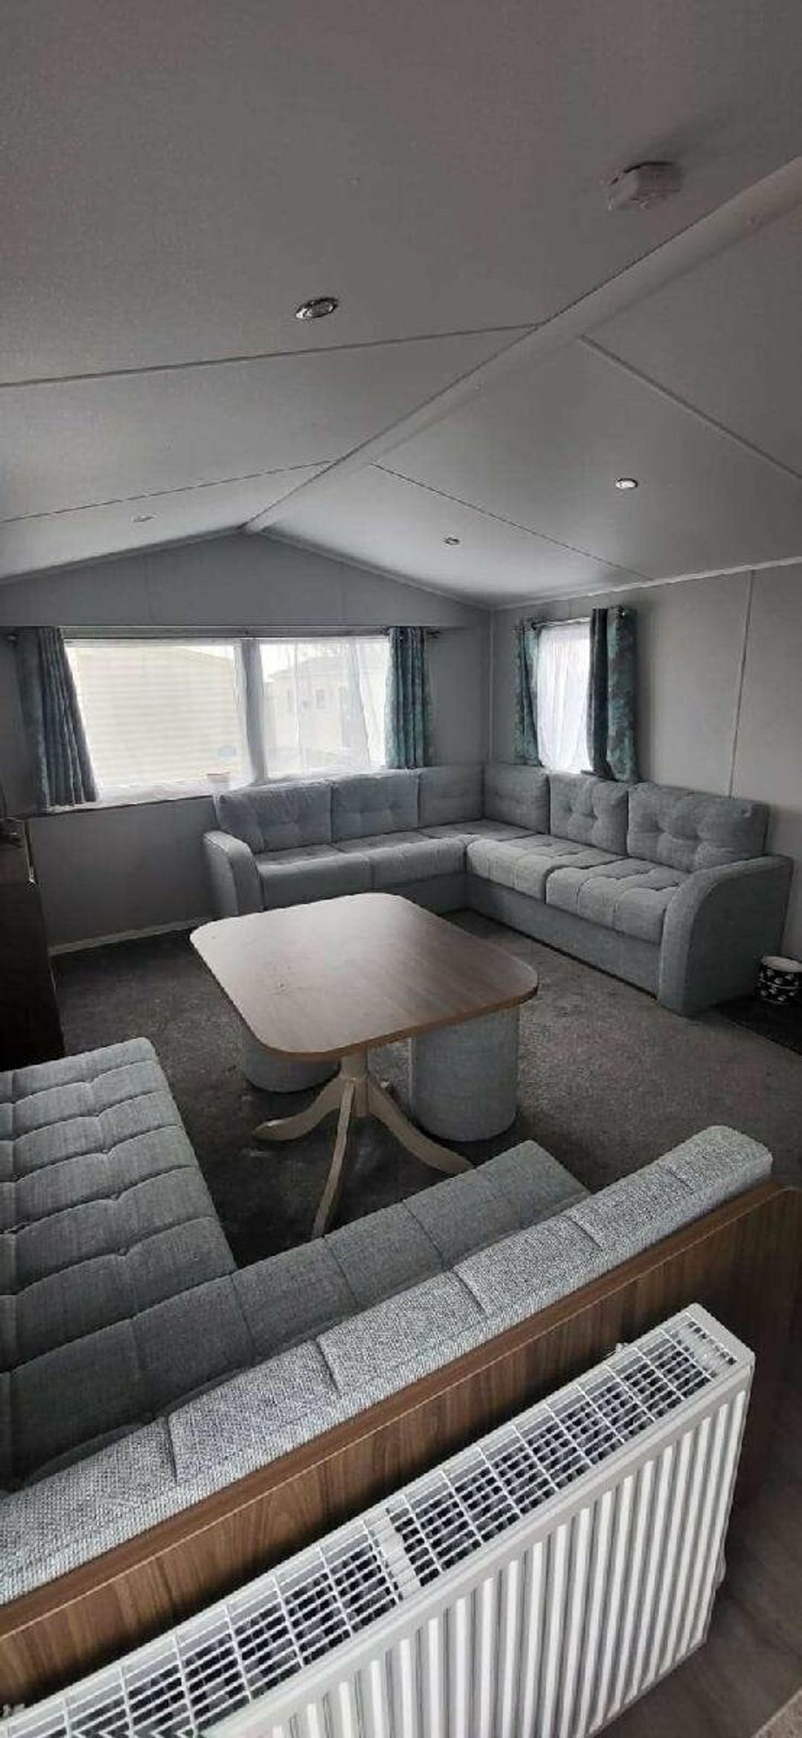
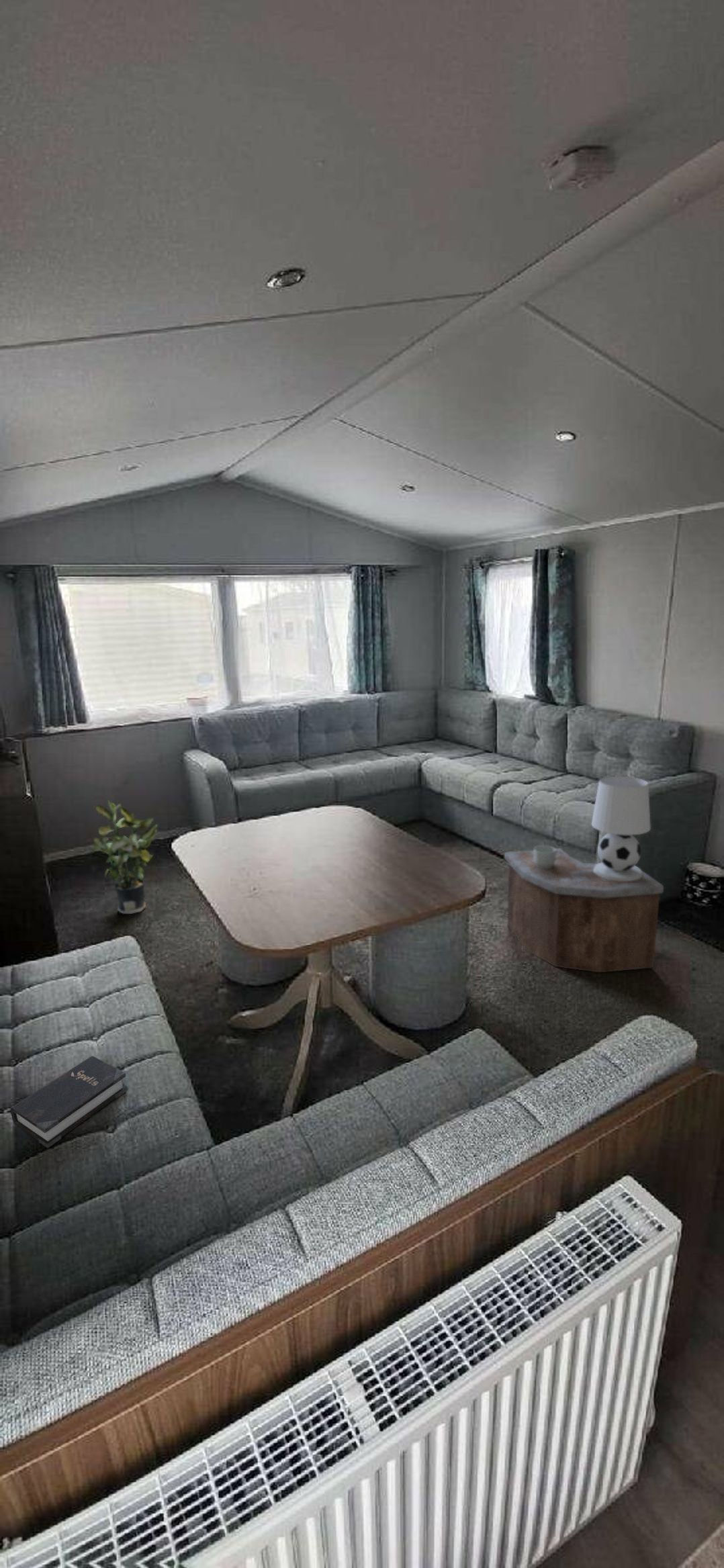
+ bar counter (576, 908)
+ mug (547, 857)
+ potted plant (130, 856)
+ hardback book (71, 1097)
+ table lamp (620, 827)
